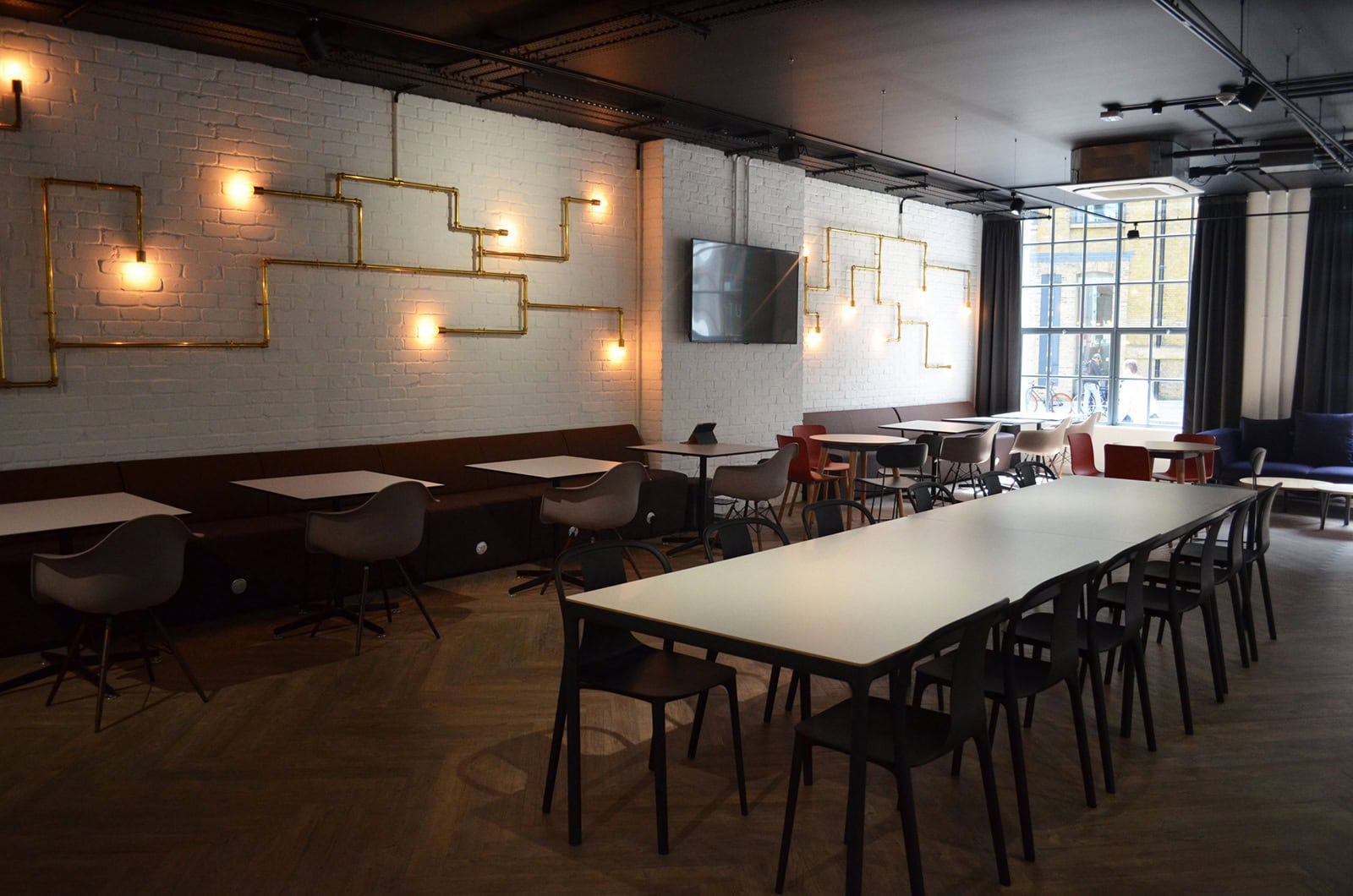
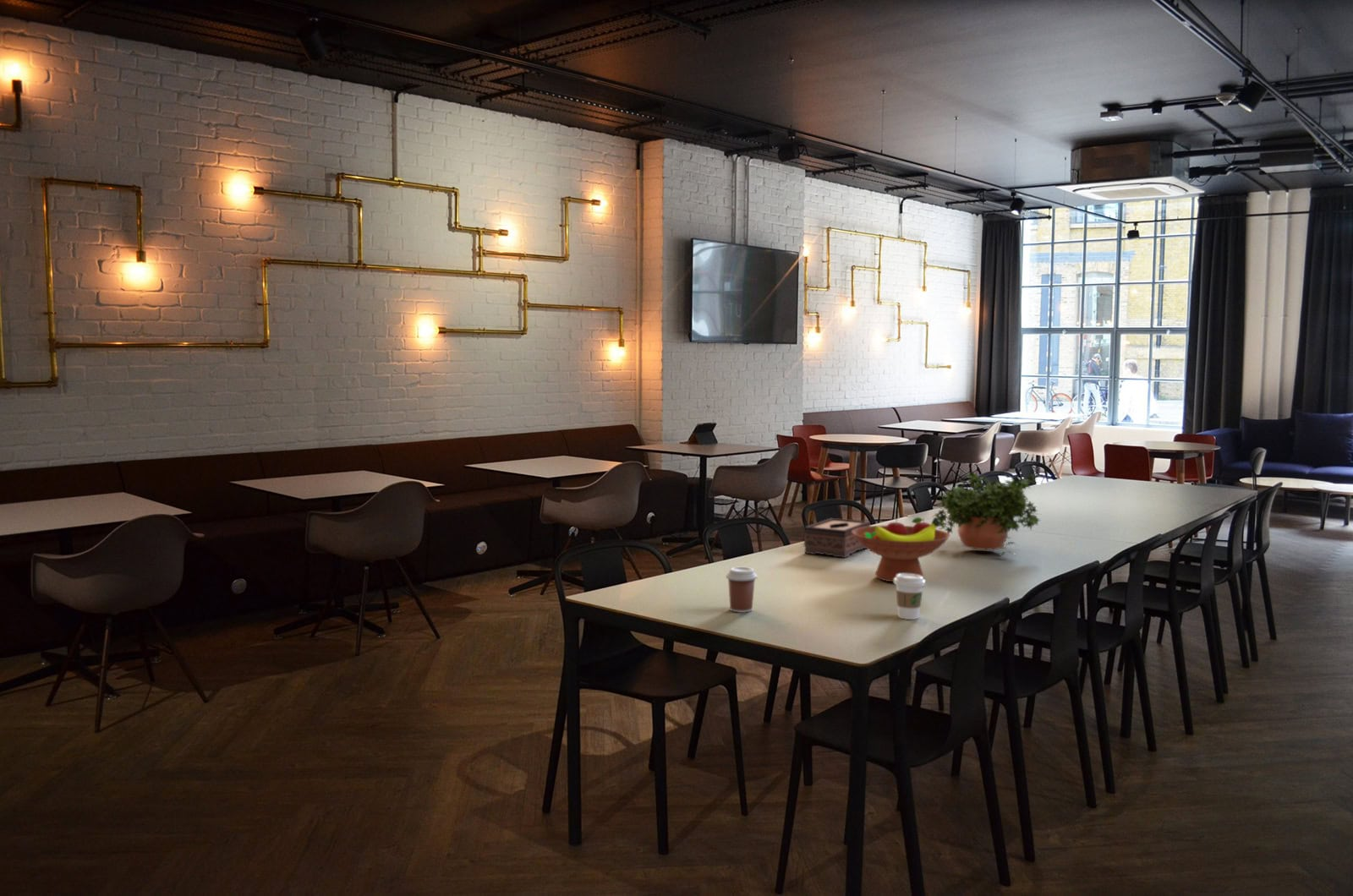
+ tissue box (837, 537)
+ potted plant (983, 511)
+ coffee cup (741, 589)
+ fruit bowl (900, 546)
+ coffee cup (909, 596)
